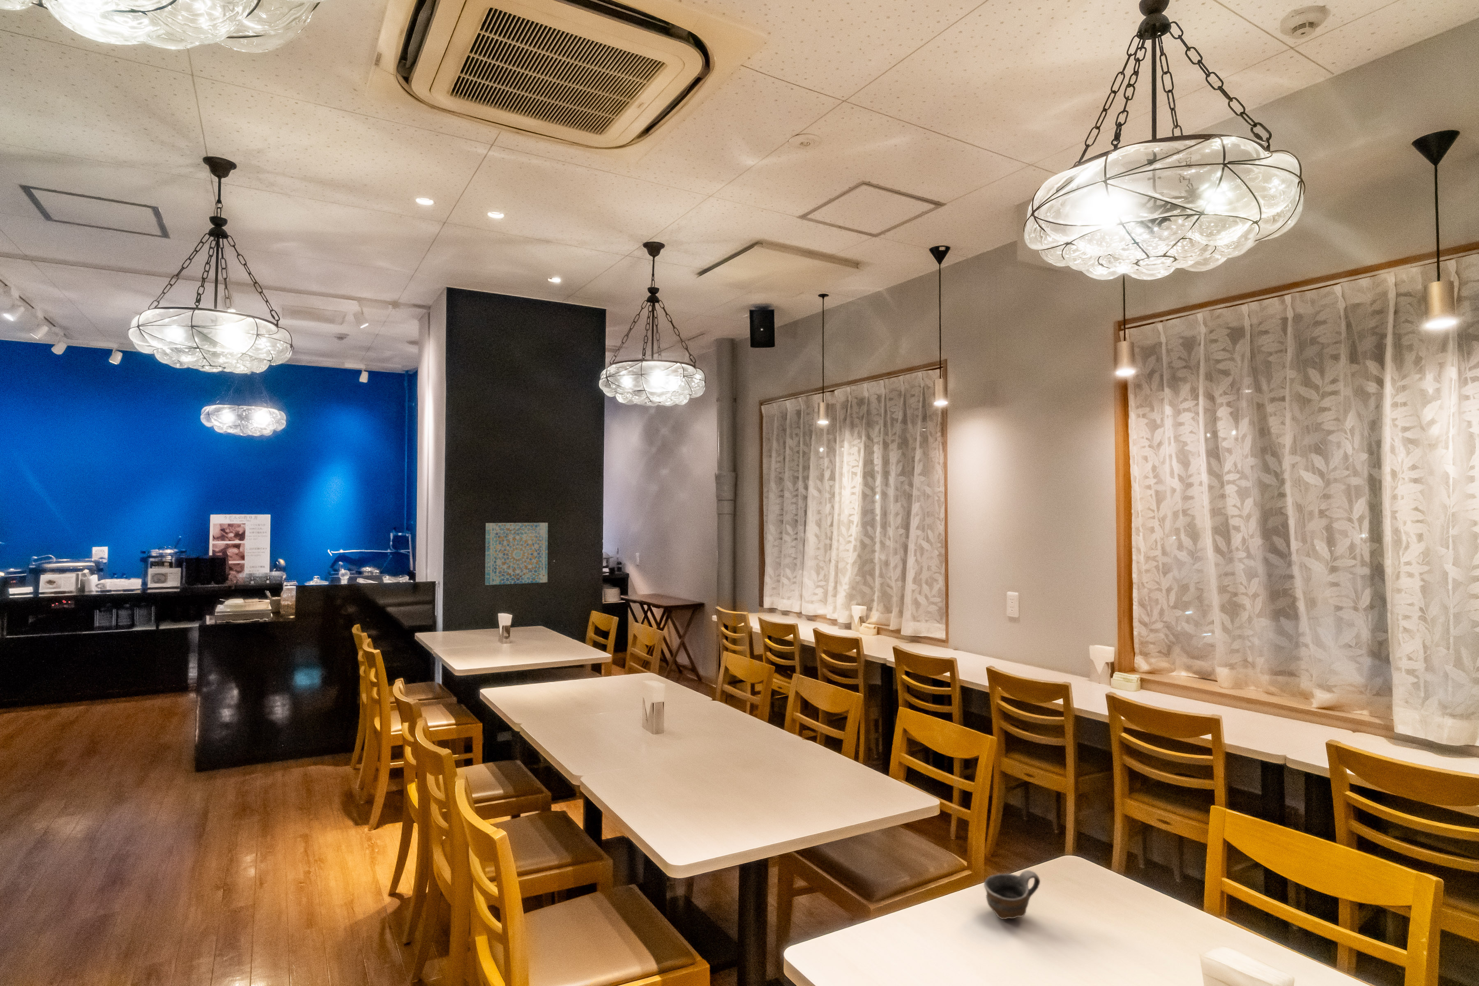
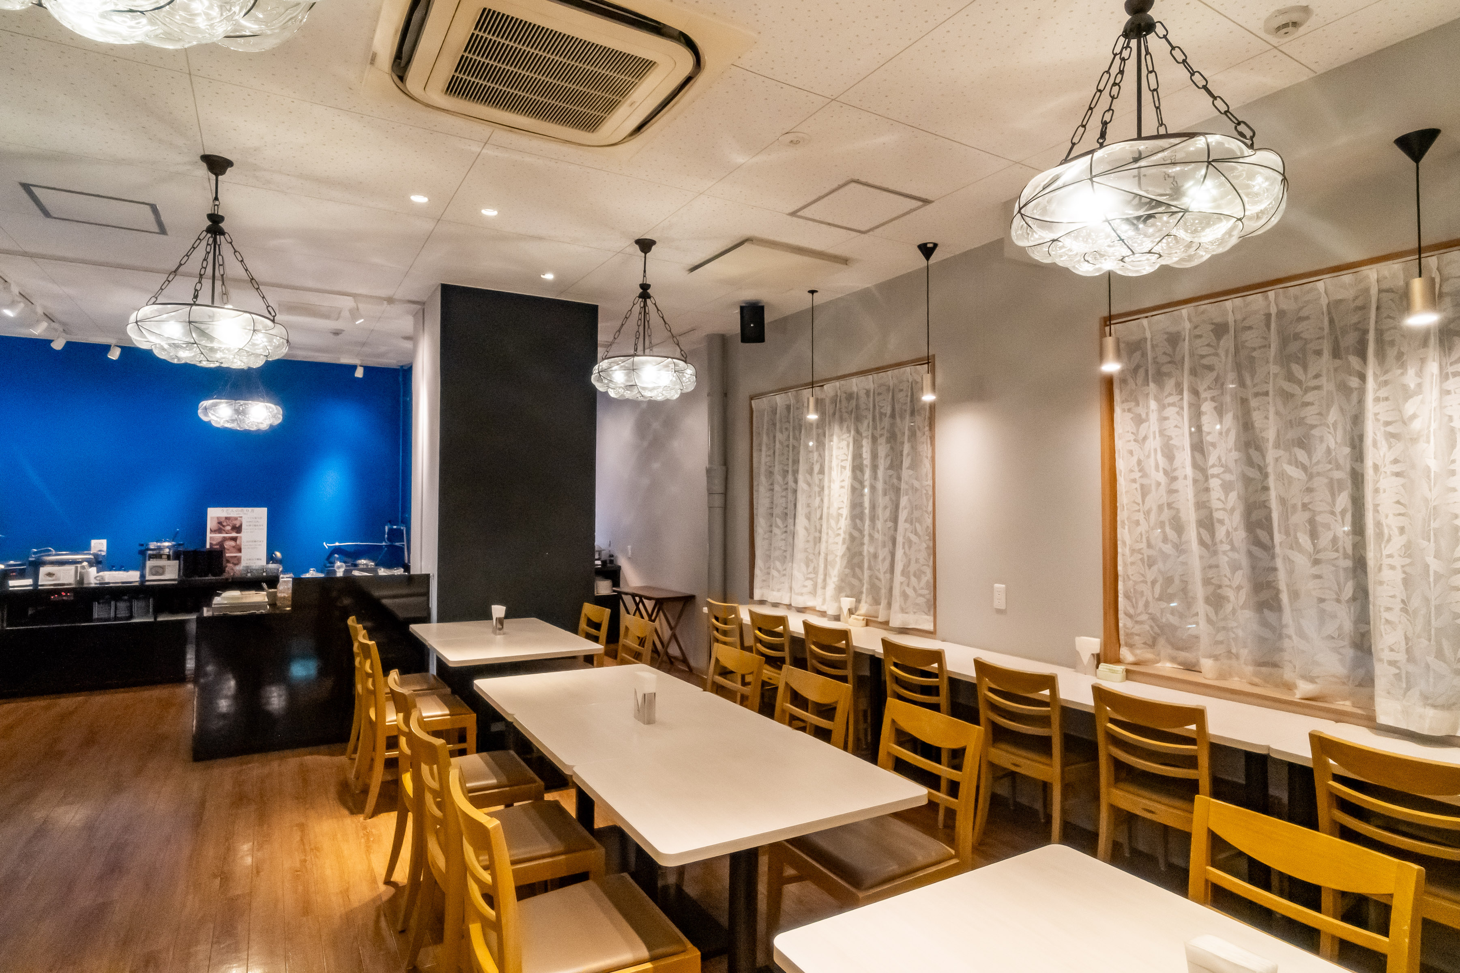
- cup (1010, 895)
- wall art (517, 554)
